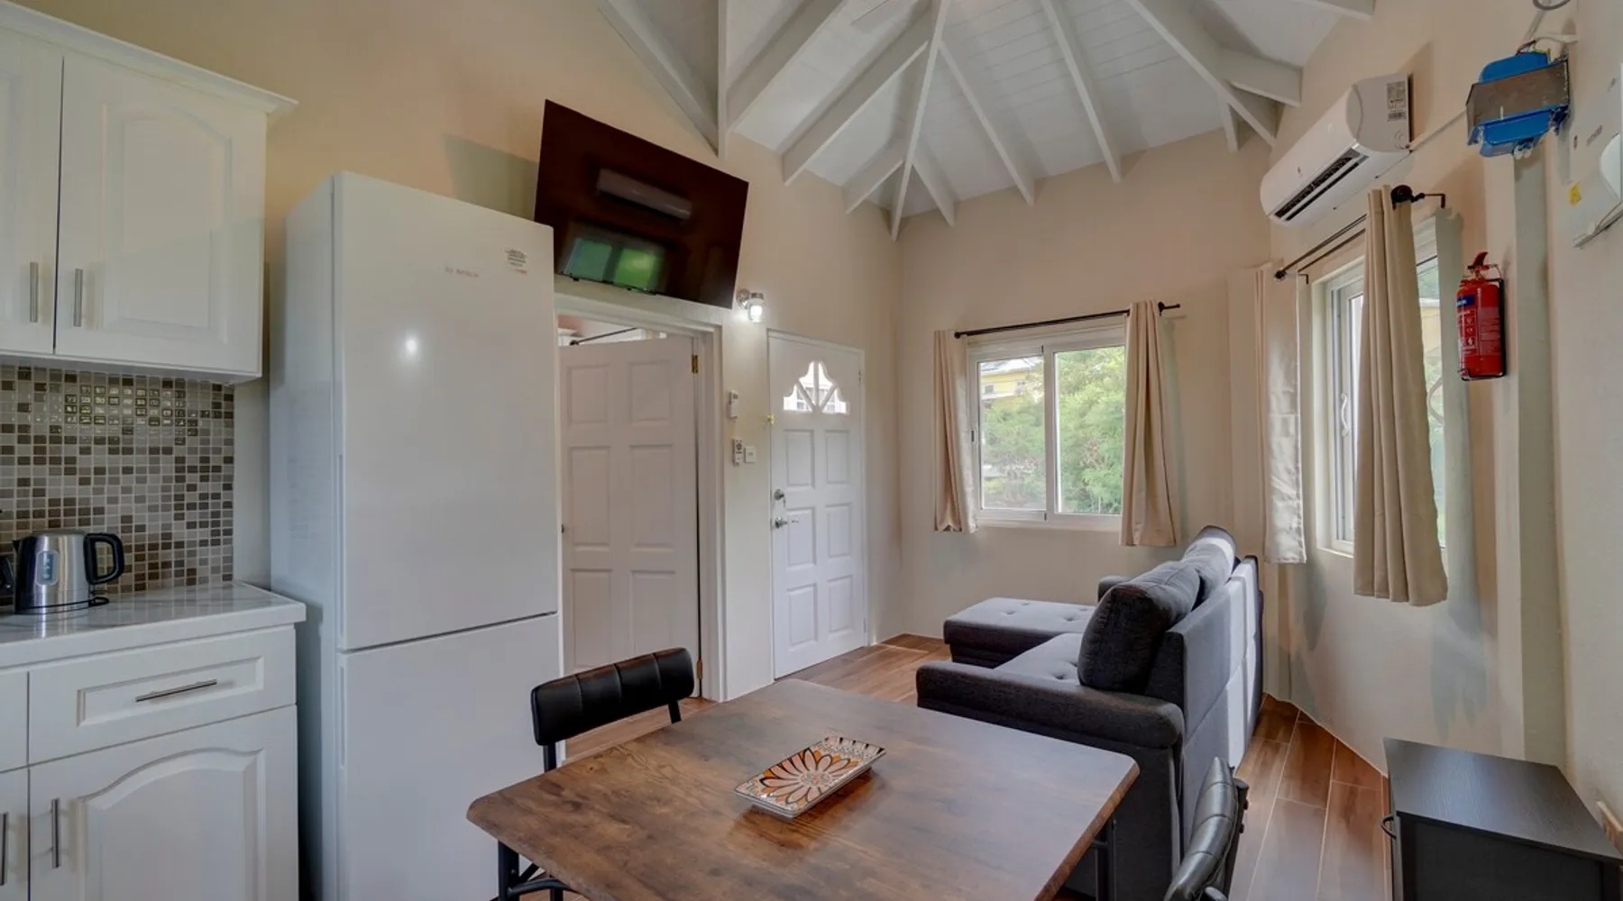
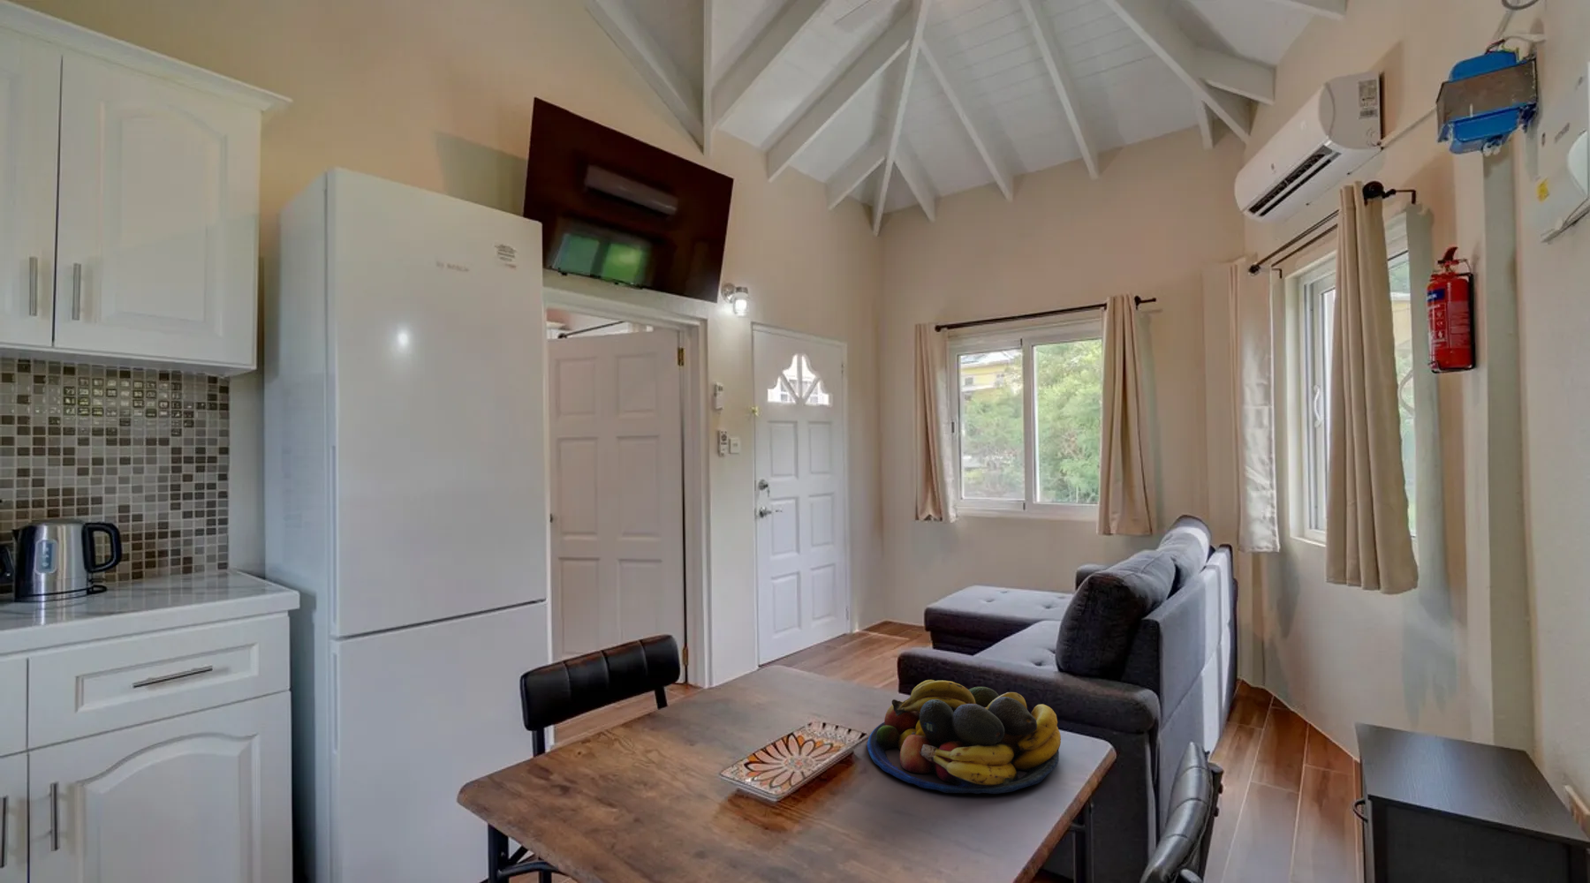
+ fruit bowl (957, 716)
